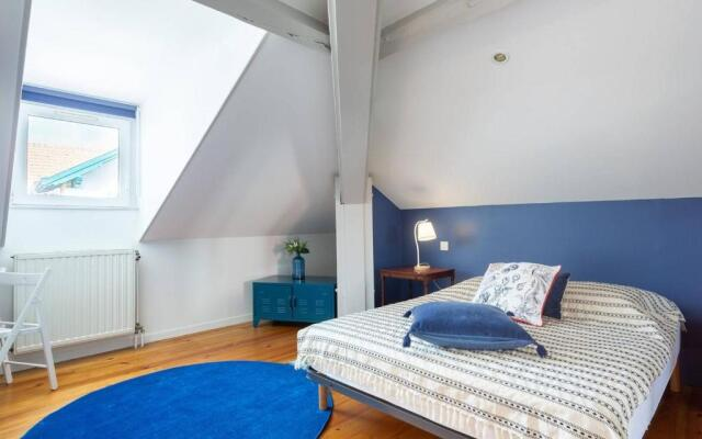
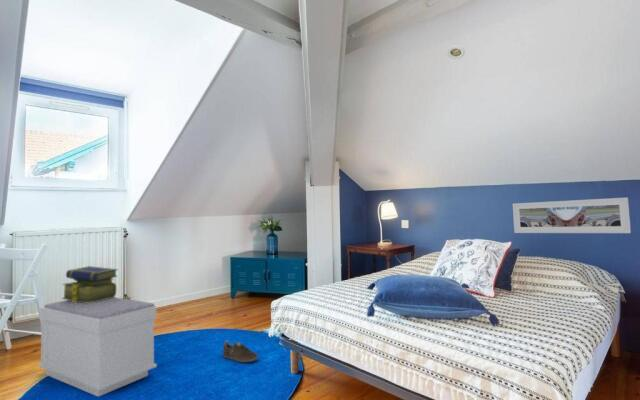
+ stack of books (92, 283)
+ bench (97, 338)
+ sneaker (239, 351)
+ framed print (565, 216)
